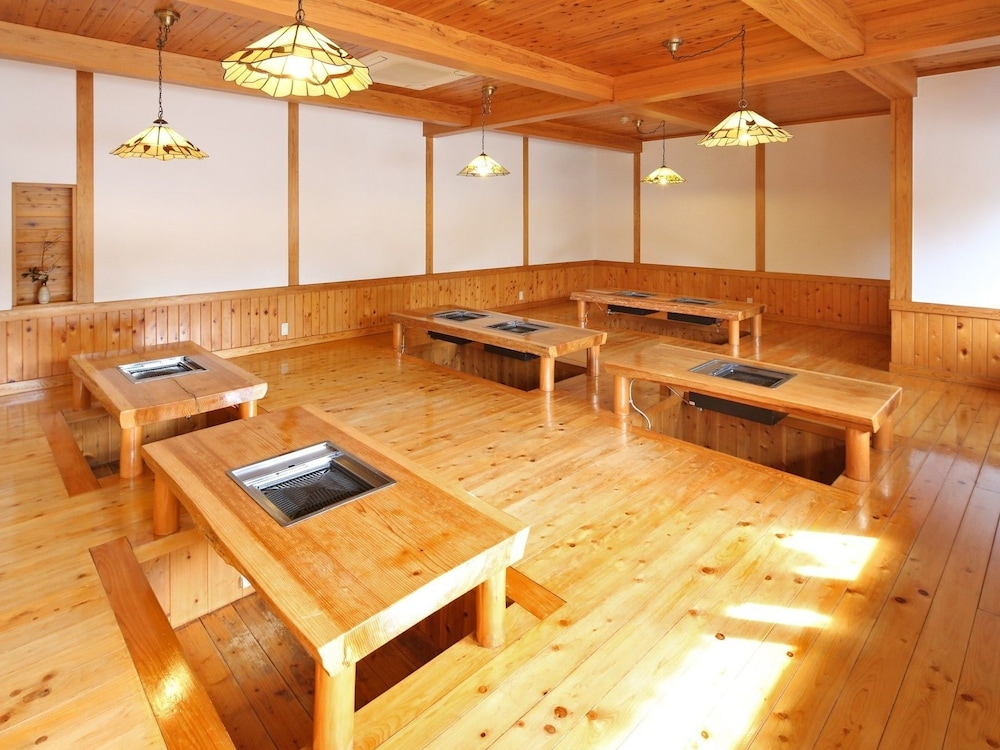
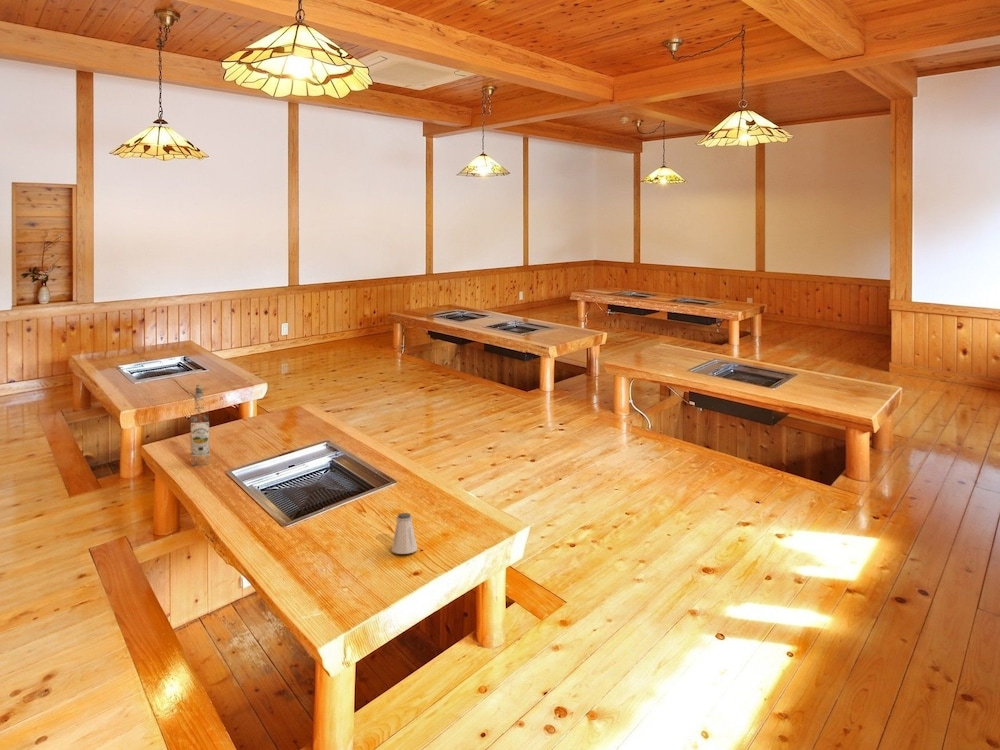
+ saltshaker (404, 532)
+ vodka (199, 424)
